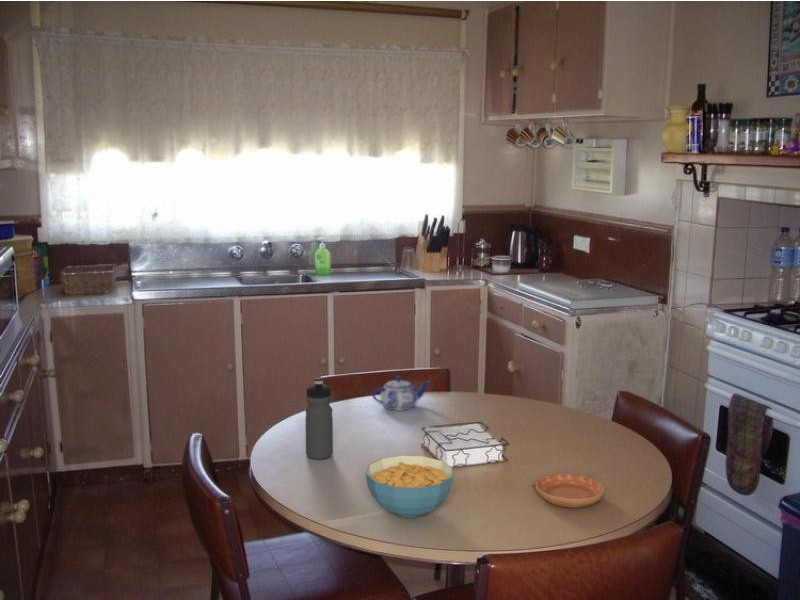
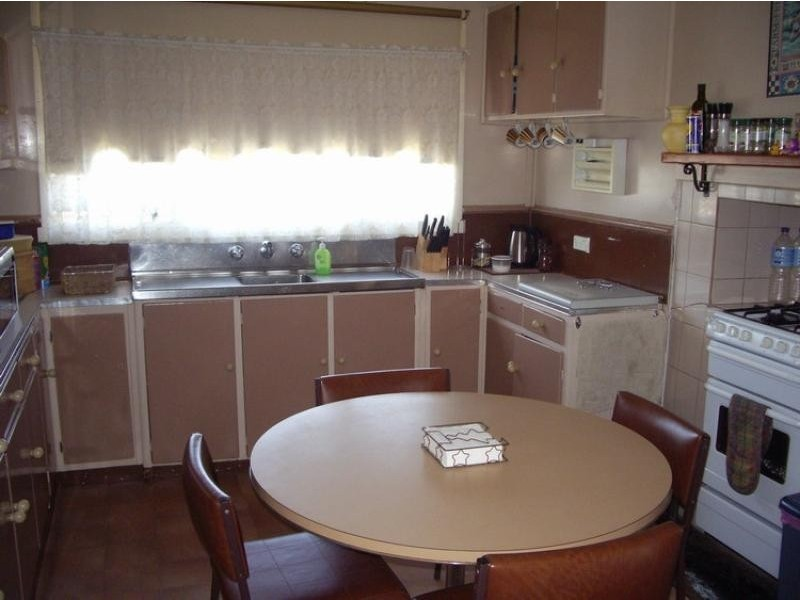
- cereal bowl (409, 491)
- saucer (569, 491)
- water bottle (319, 418)
- teapot (401, 391)
